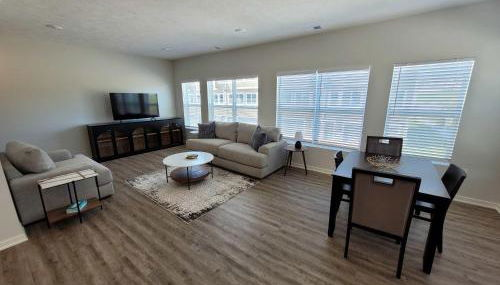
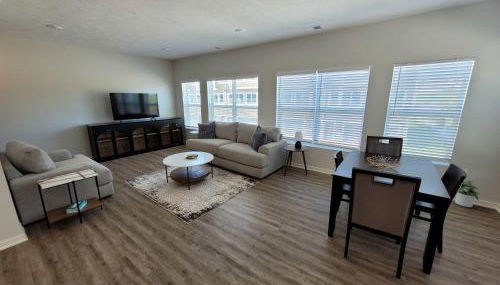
+ potted plant (464, 192)
